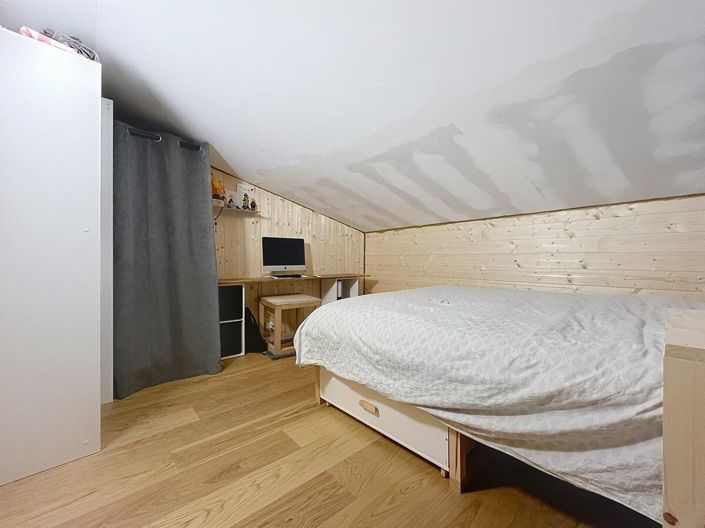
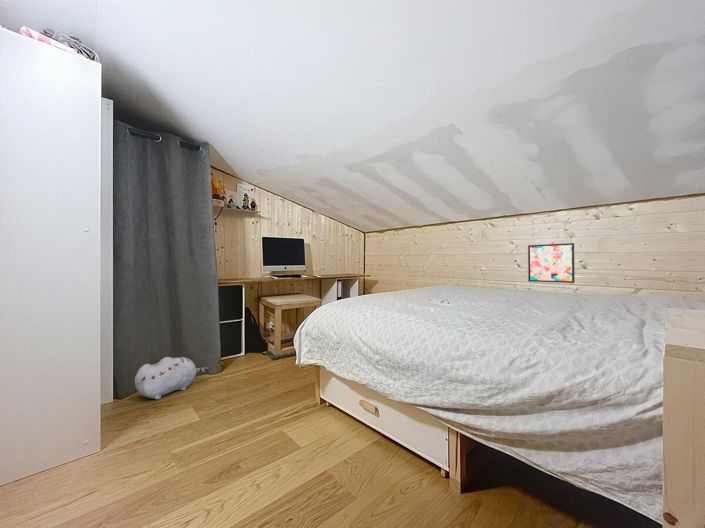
+ wall art (550, 263)
+ plush toy (172, 372)
